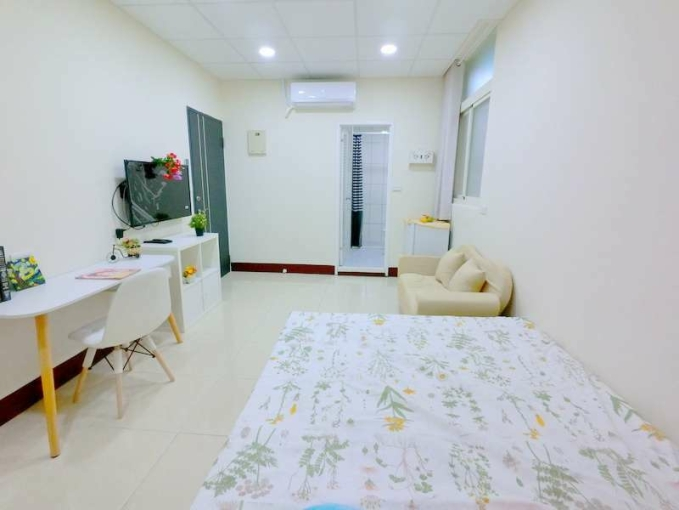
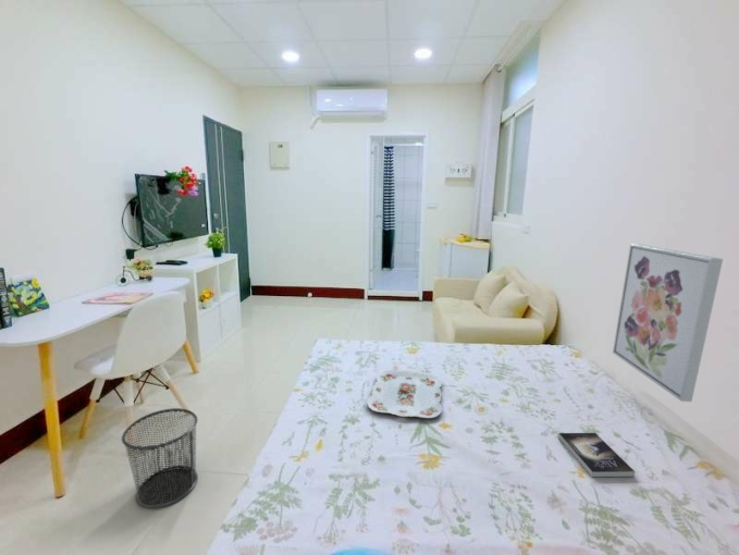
+ waste bin (164, 457)
+ serving tray (406, 392)
+ wall art (657, 313)
+ book (593, 453)
